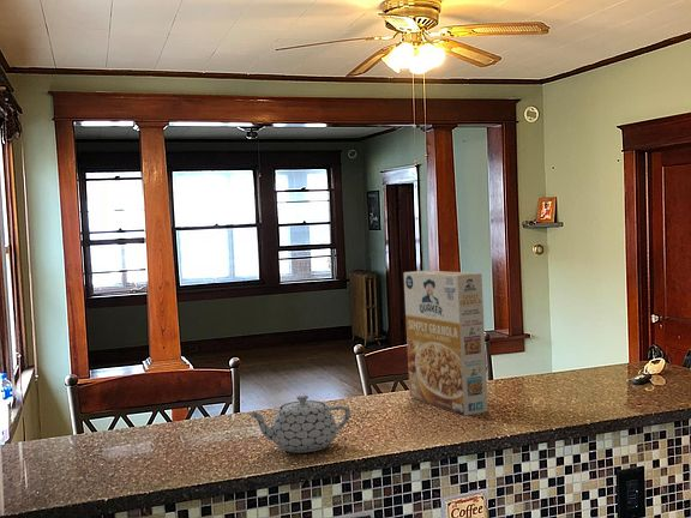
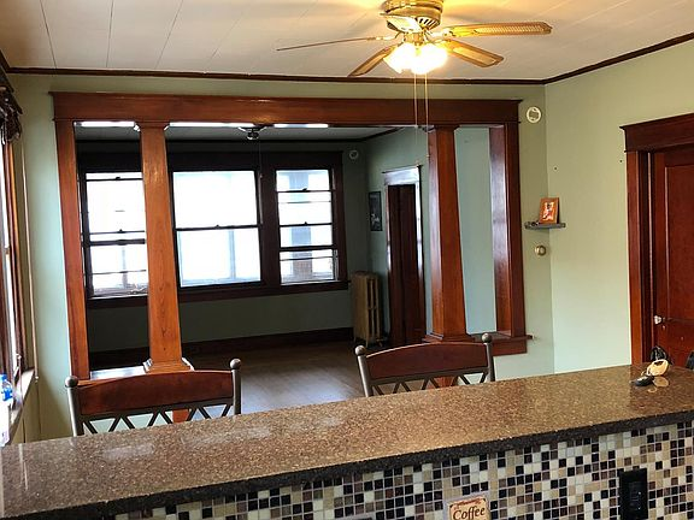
- cereal box (443, 338)
- teapot (300, 421)
